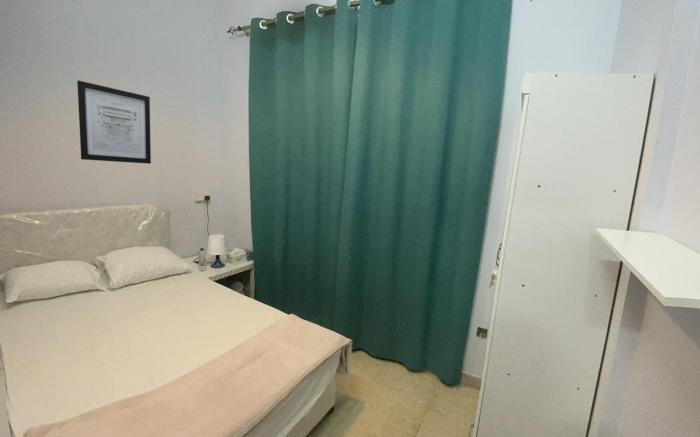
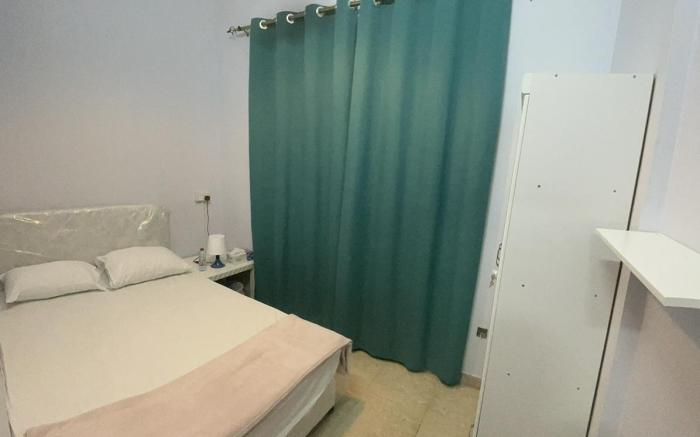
- wall art (117, 126)
